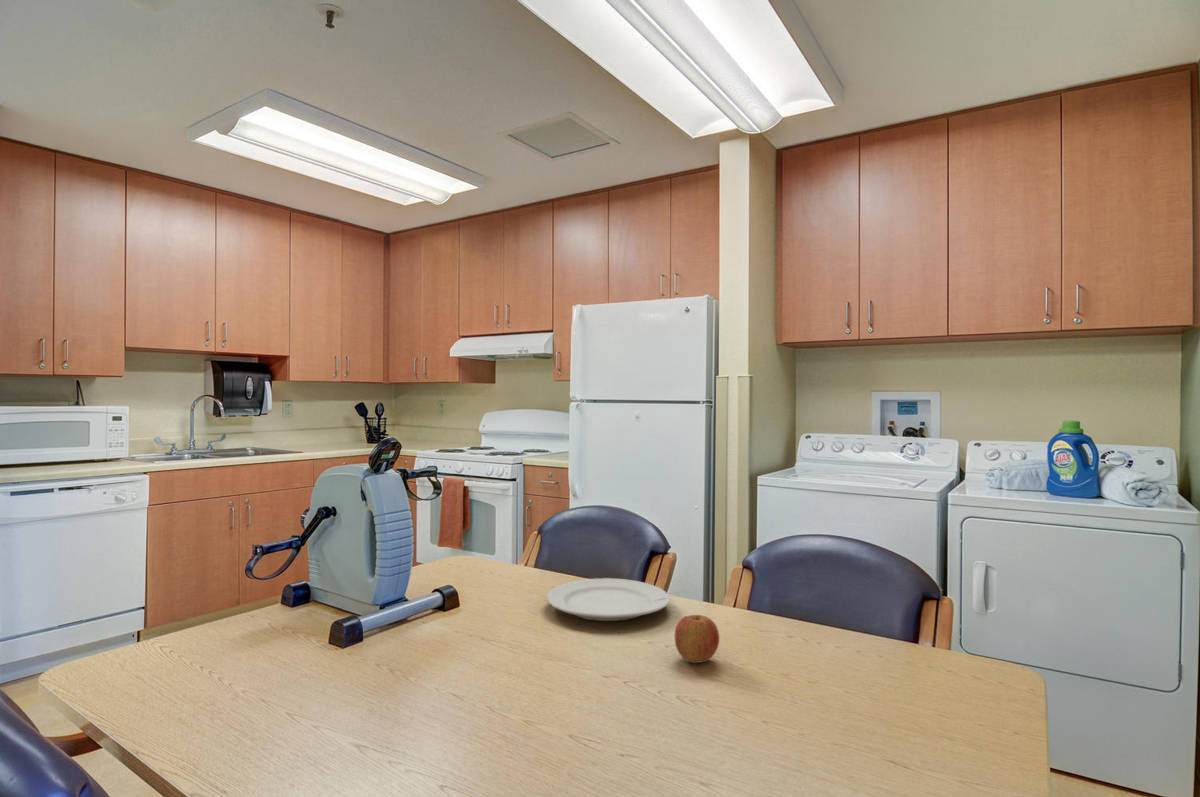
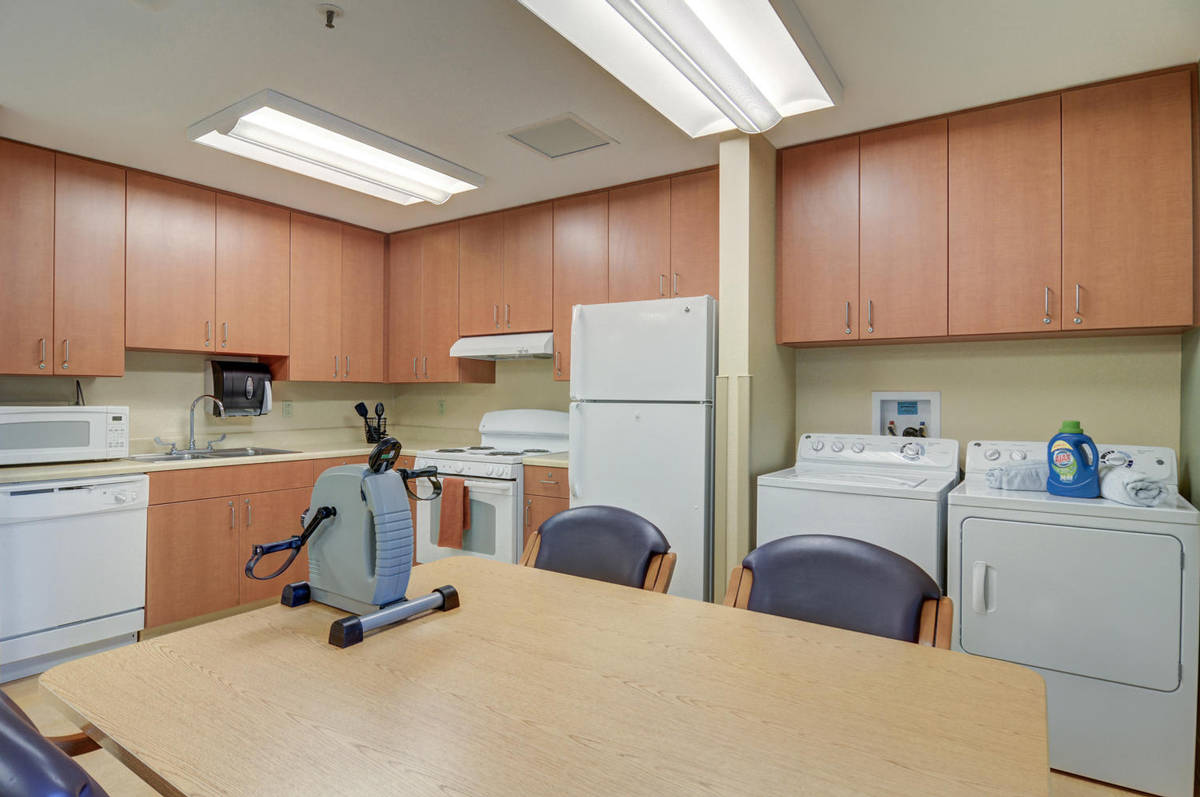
- chinaware (608, 601)
- apple (696, 638)
